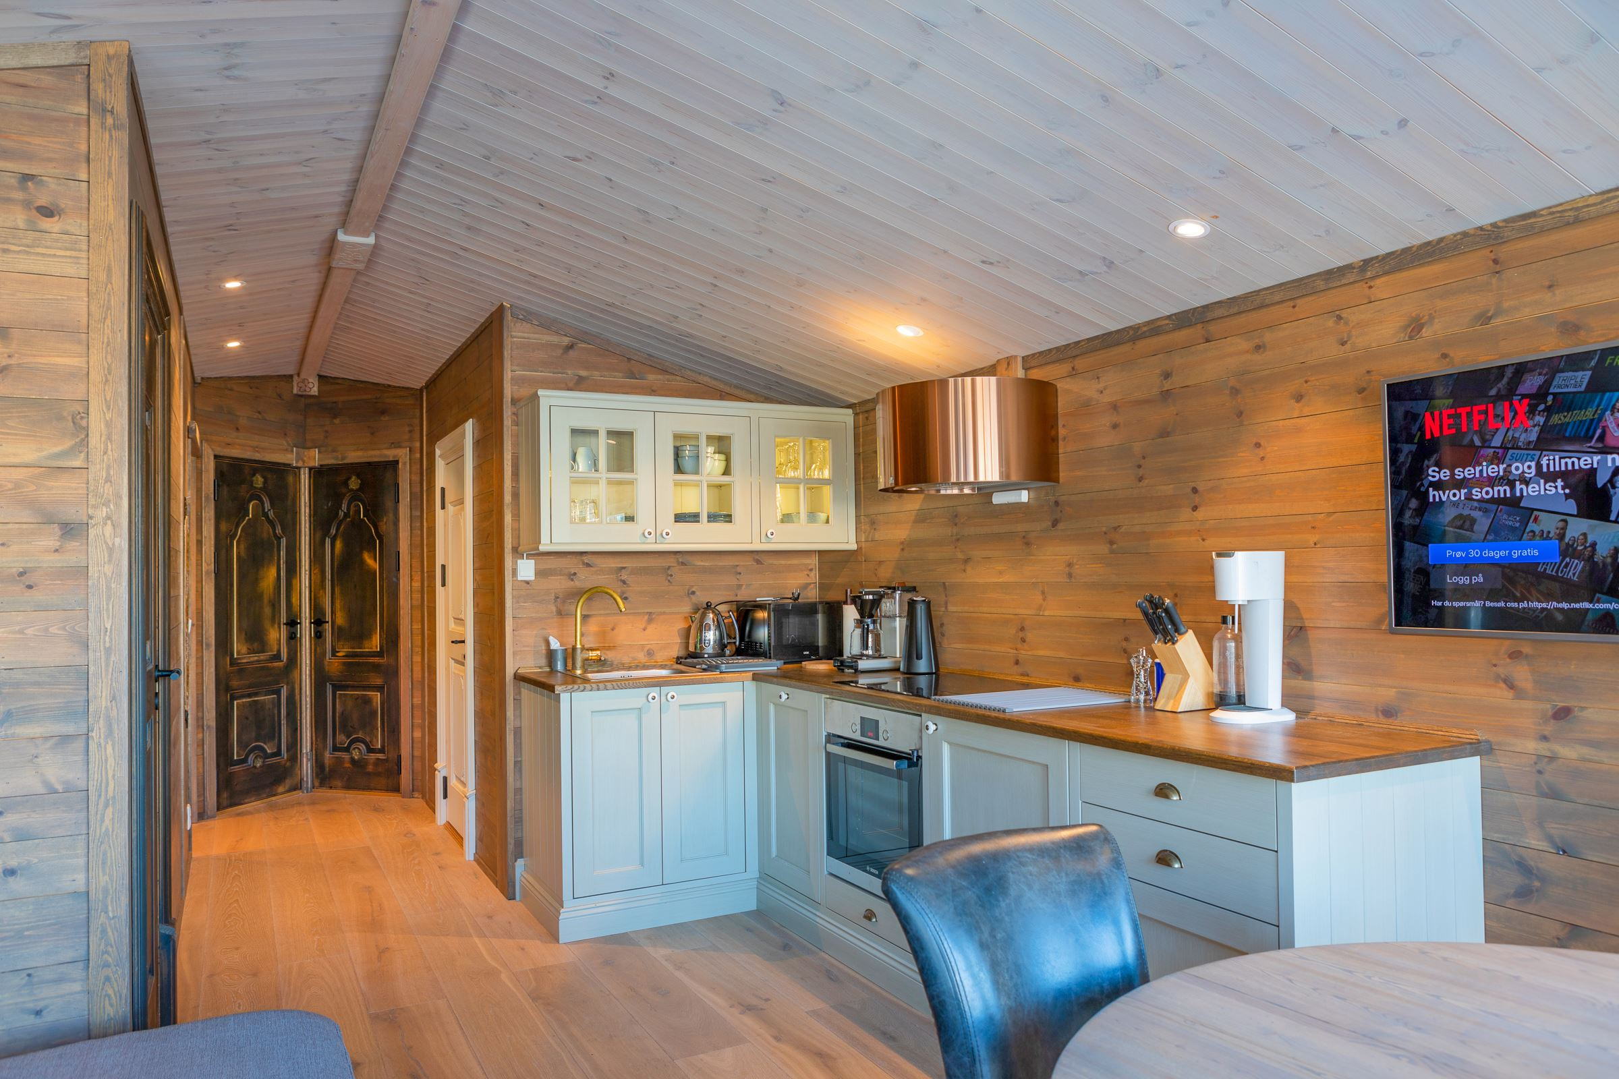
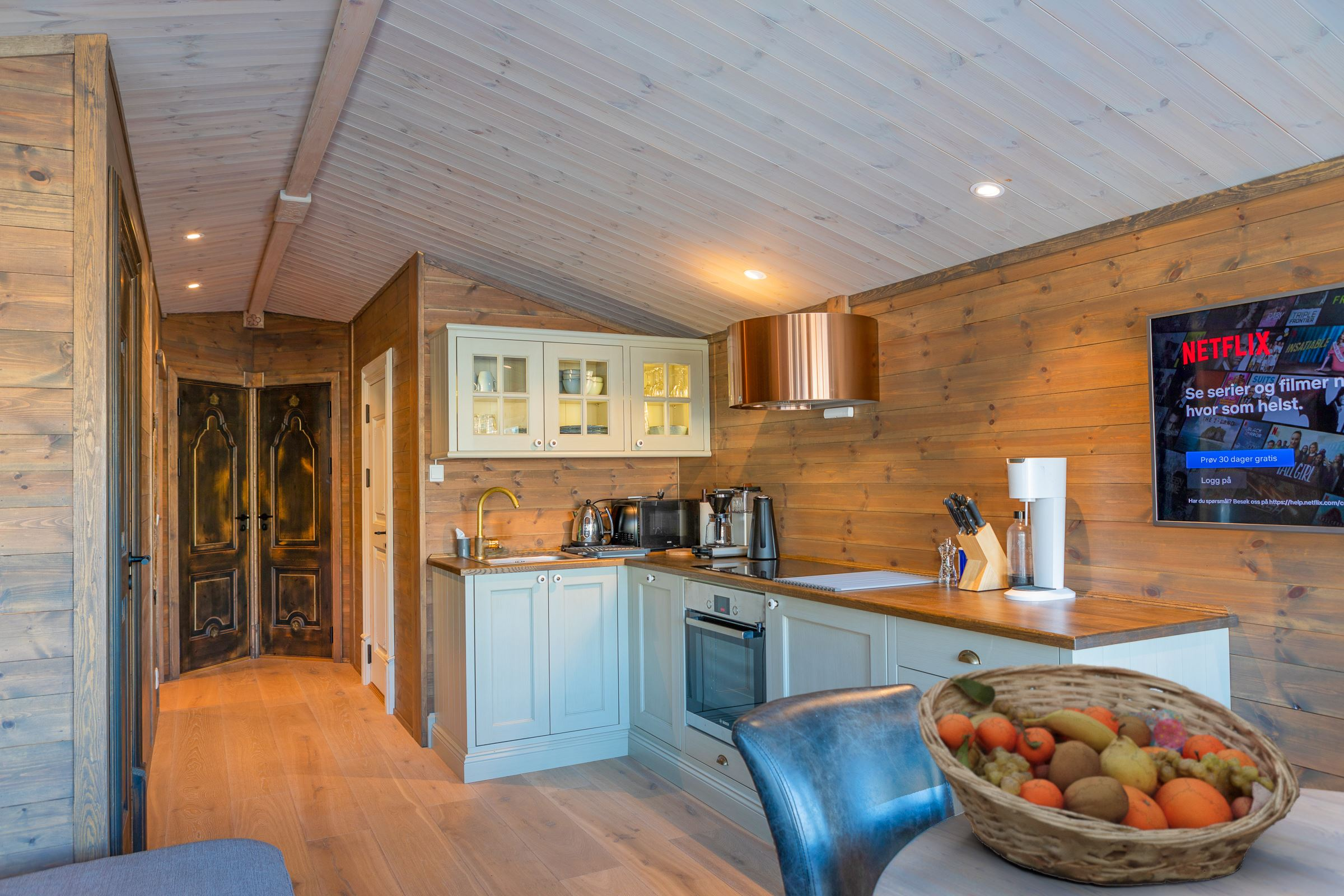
+ fruit basket (1095, 764)
